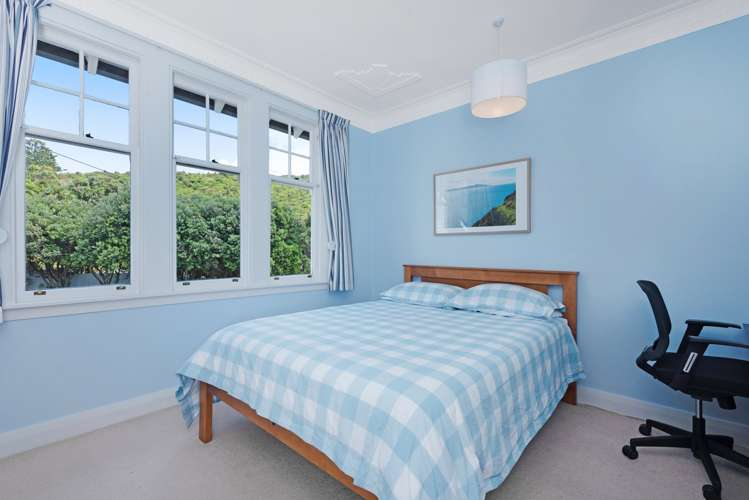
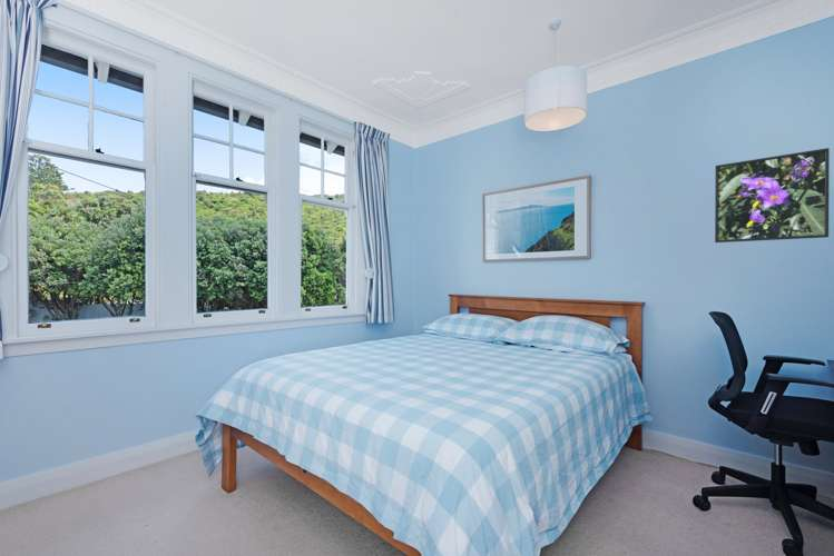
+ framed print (767, 198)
